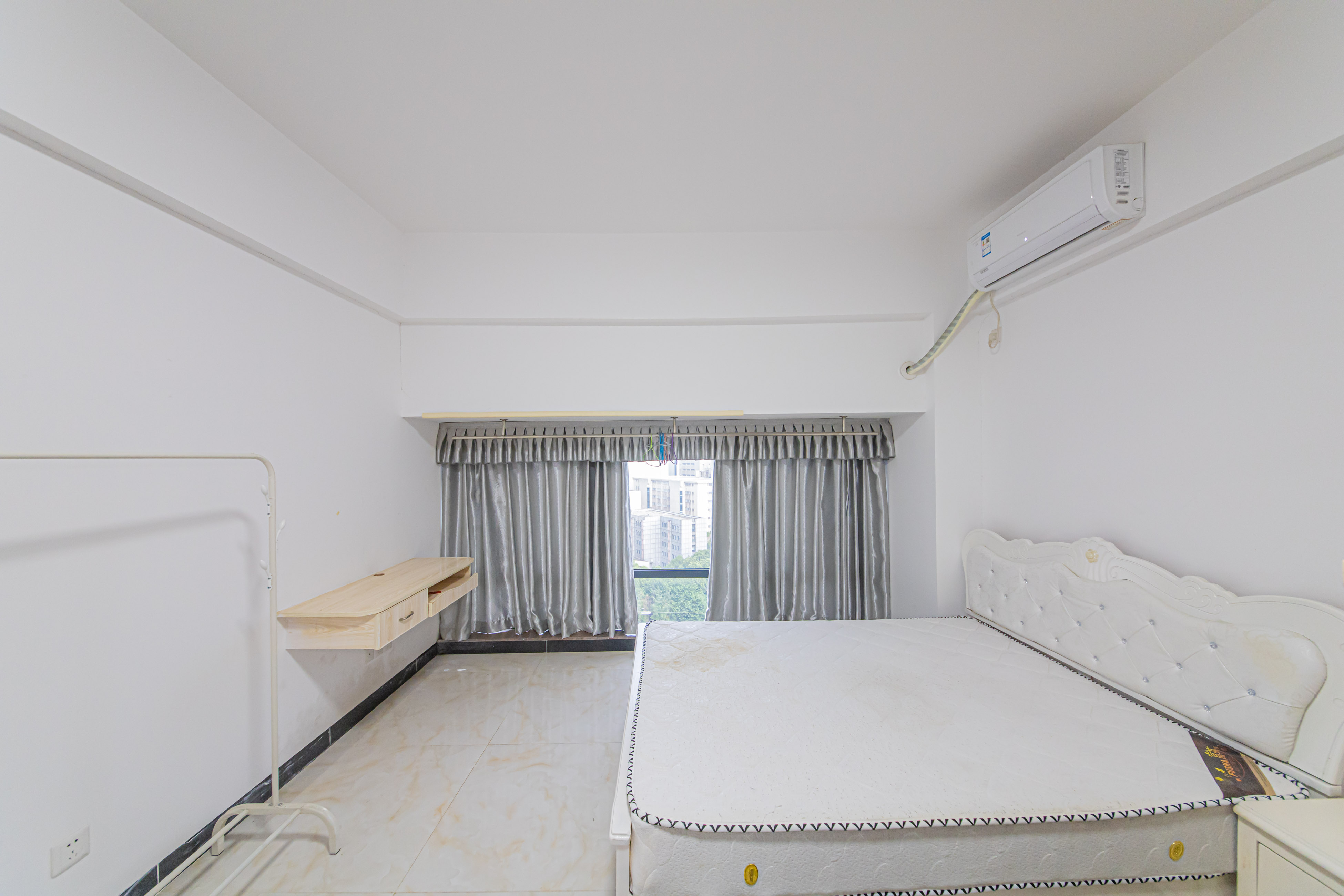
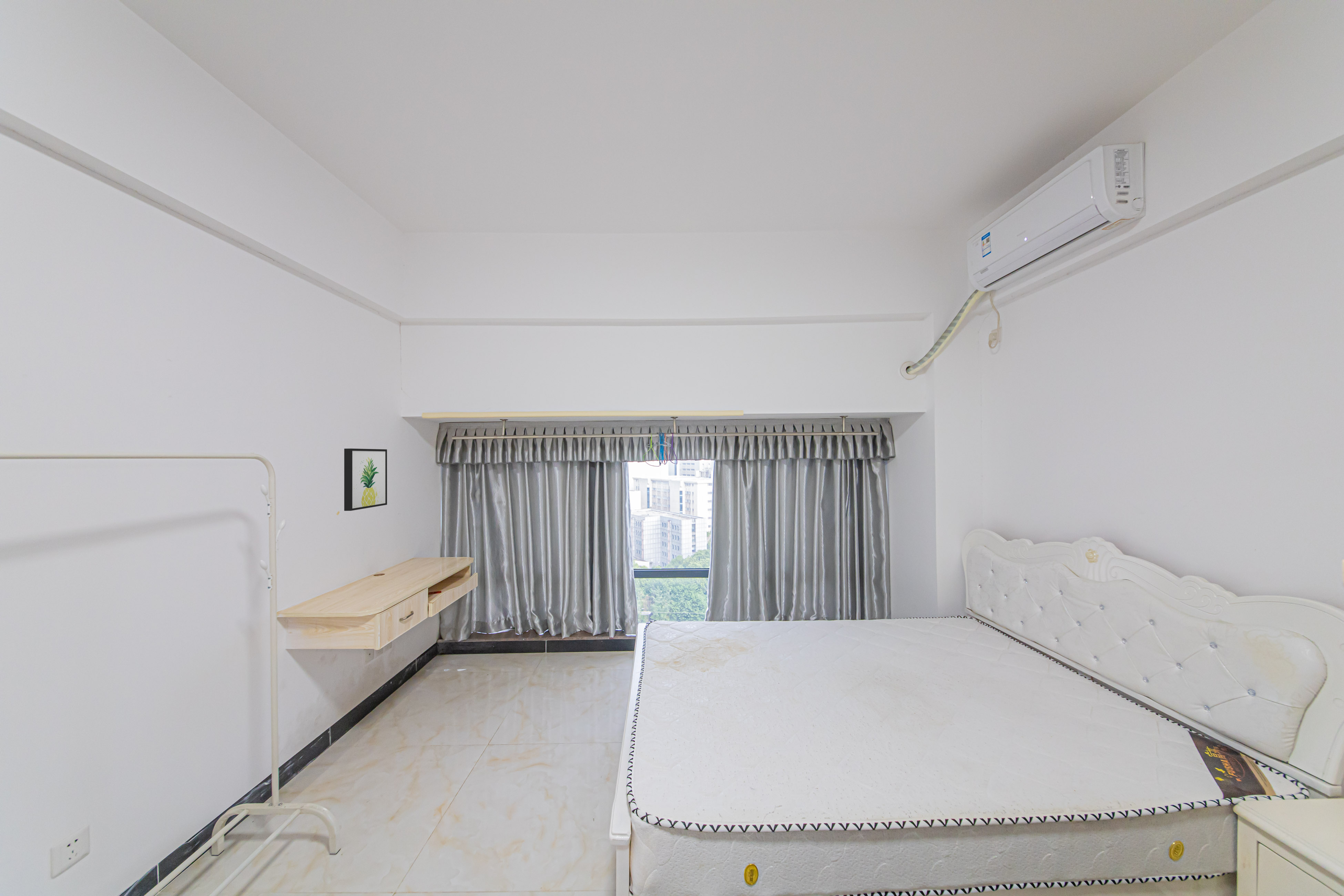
+ wall art (367, 478)
